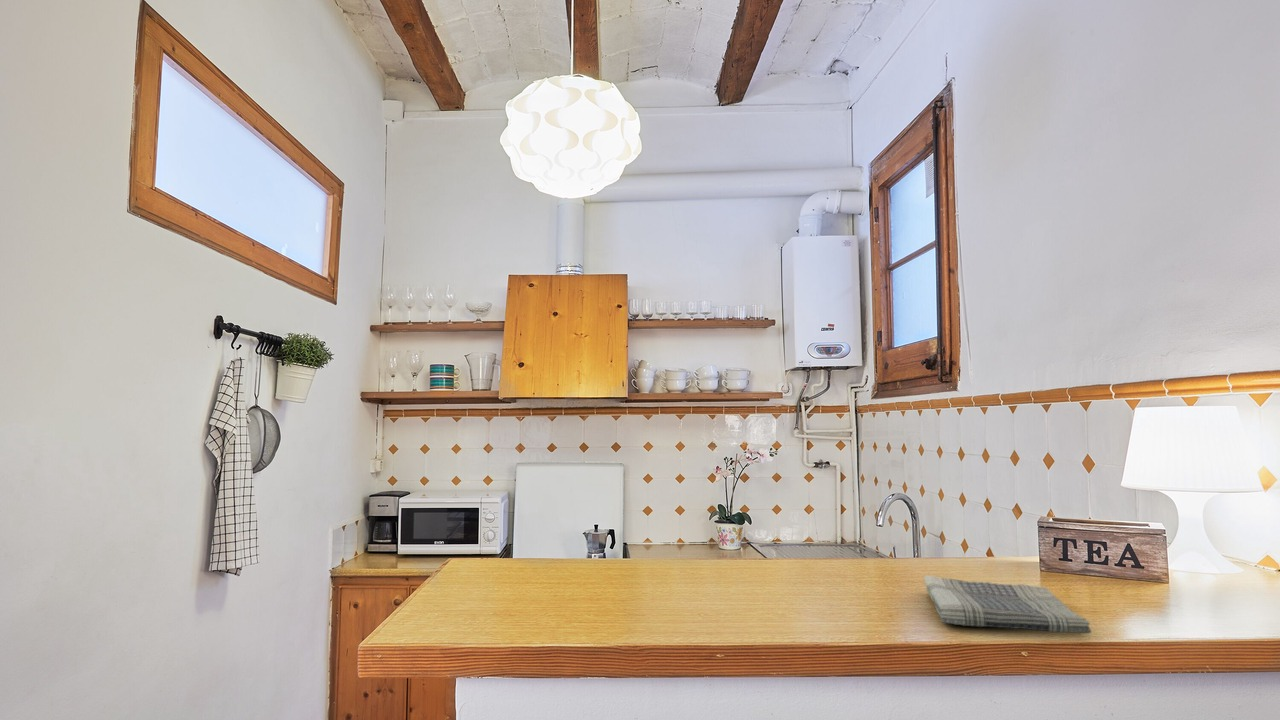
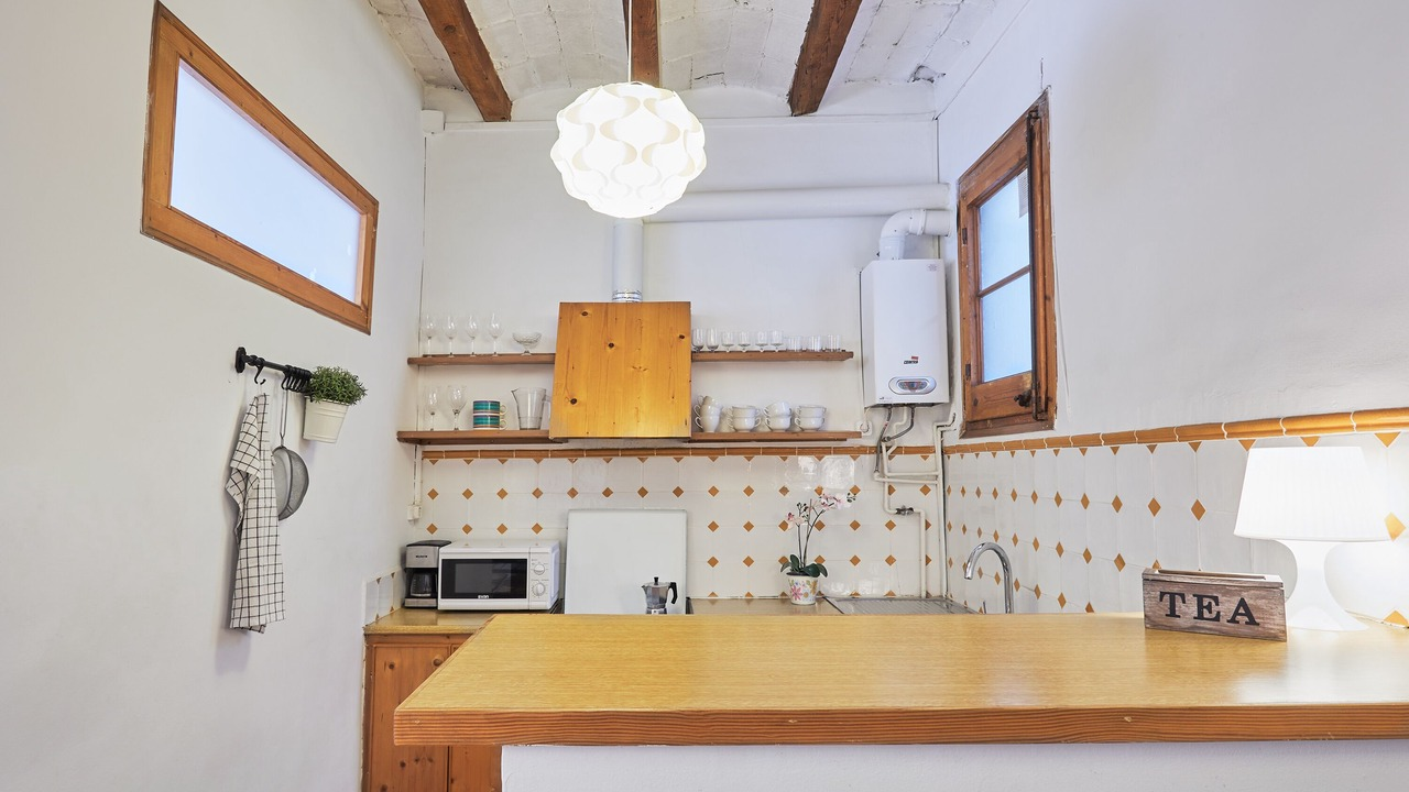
- dish towel (998, 600)
